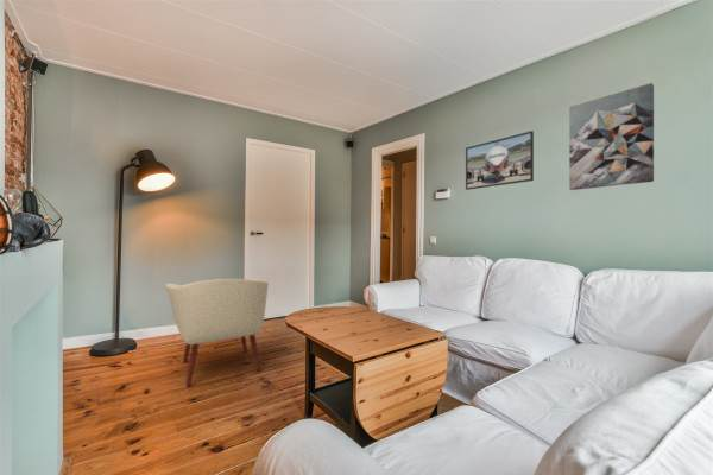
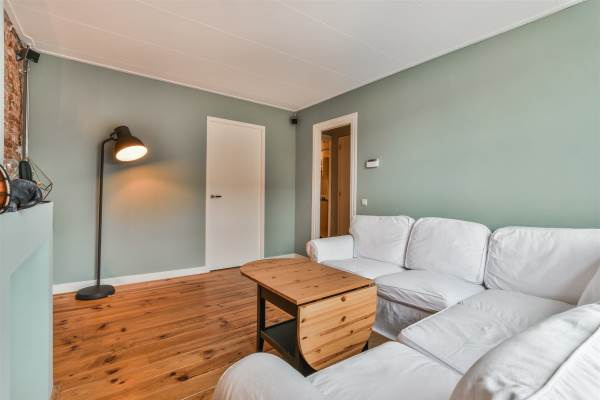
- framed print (497, 163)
- wall art (607, 140)
- armchair (221, 322)
